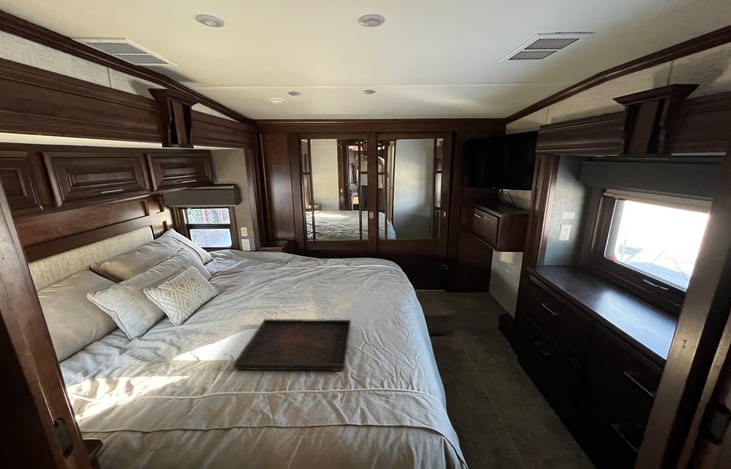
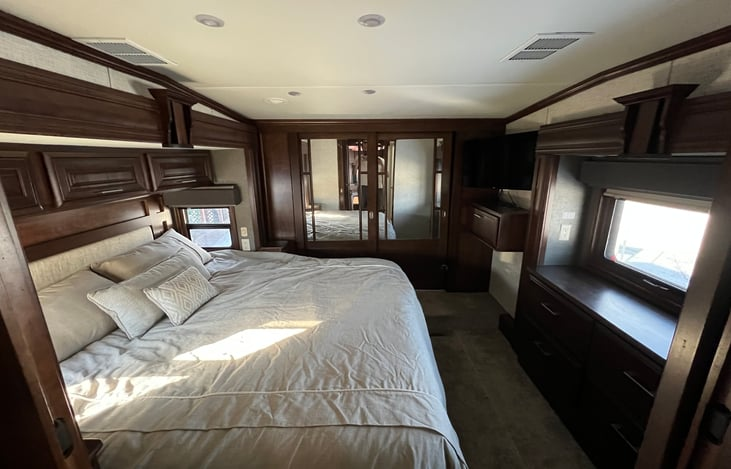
- serving tray (299, 342)
